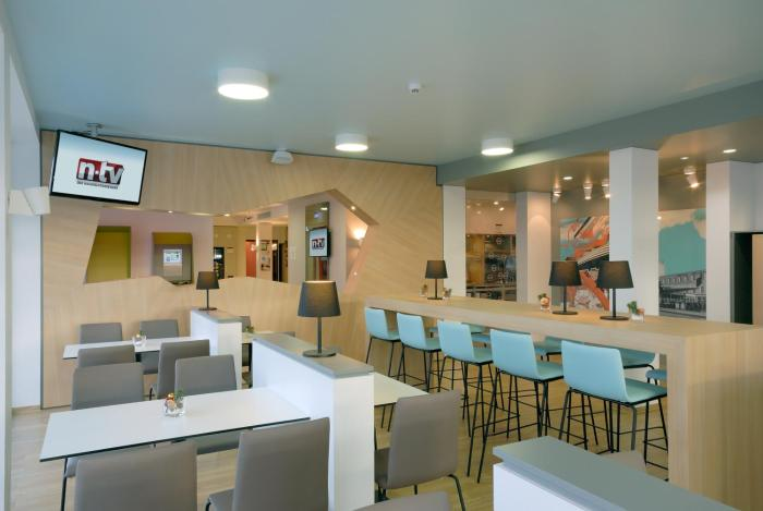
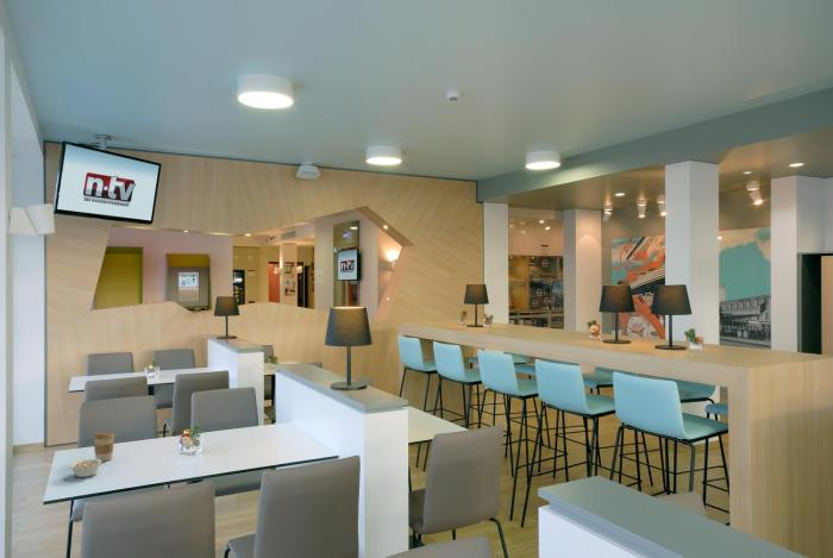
+ legume (86, 466)
+ coffee cup (104, 445)
